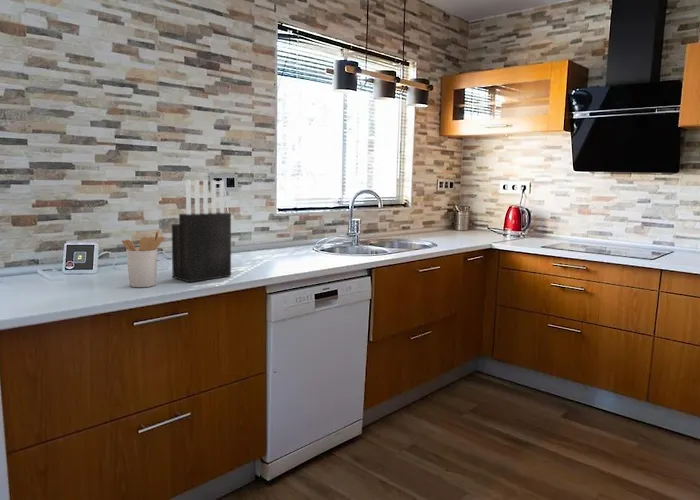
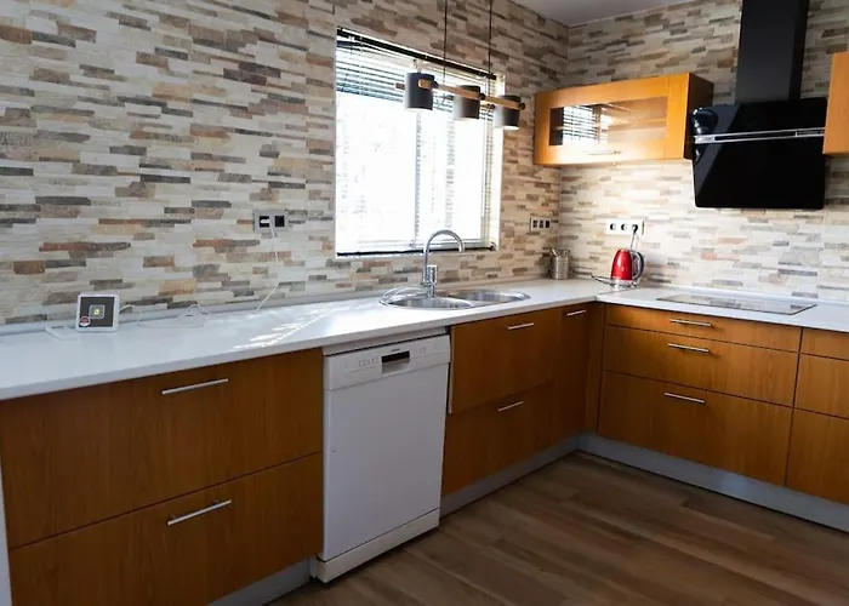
- utensil holder (145, 259)
- knife block (200, 228)
